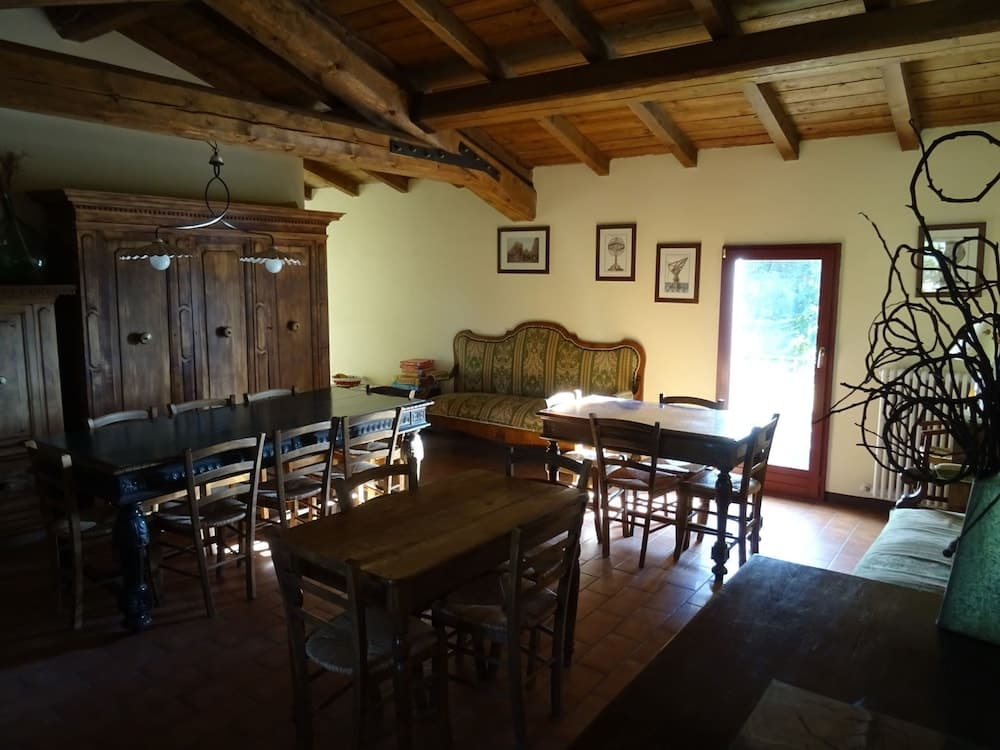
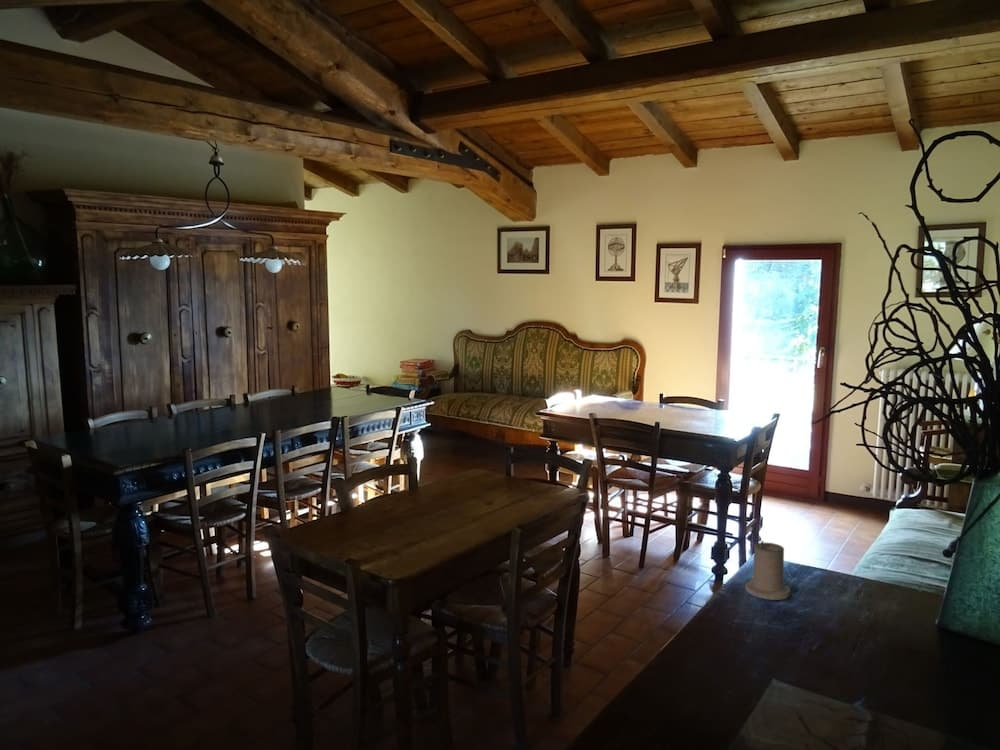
+ candle (768, 565)
